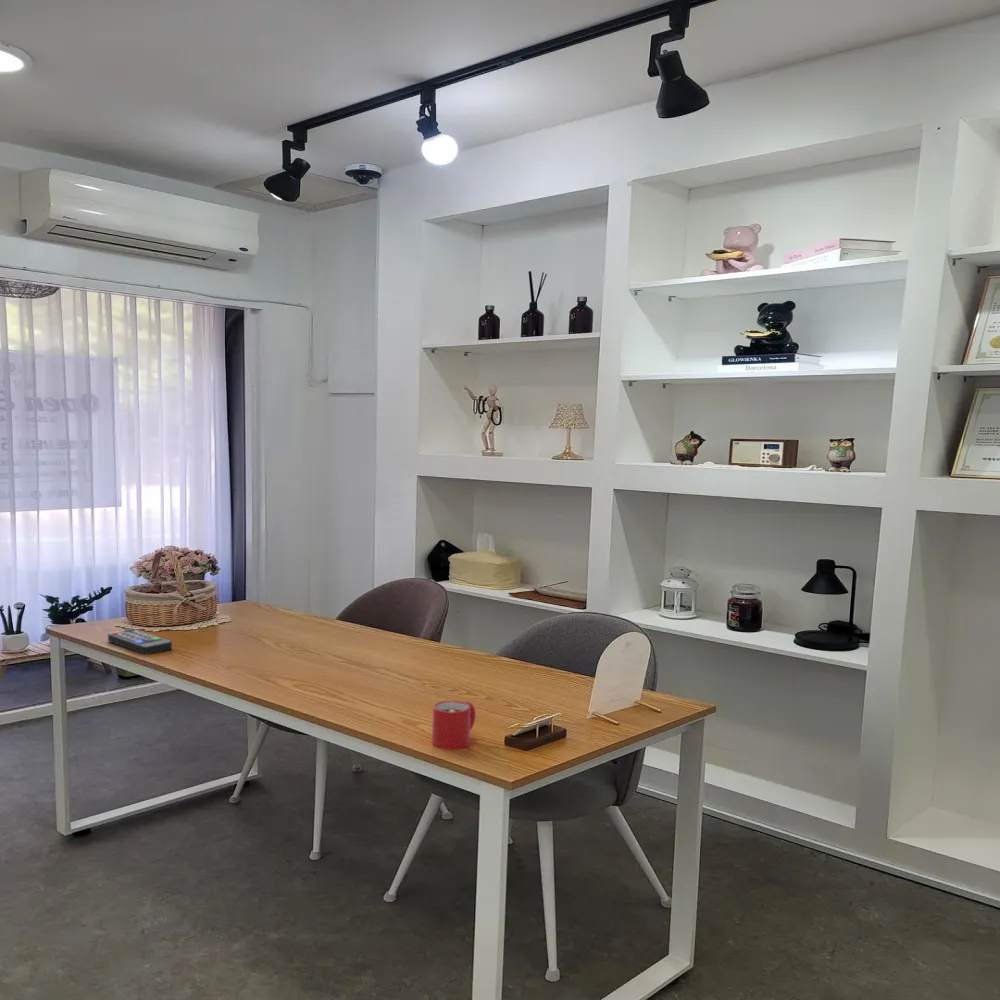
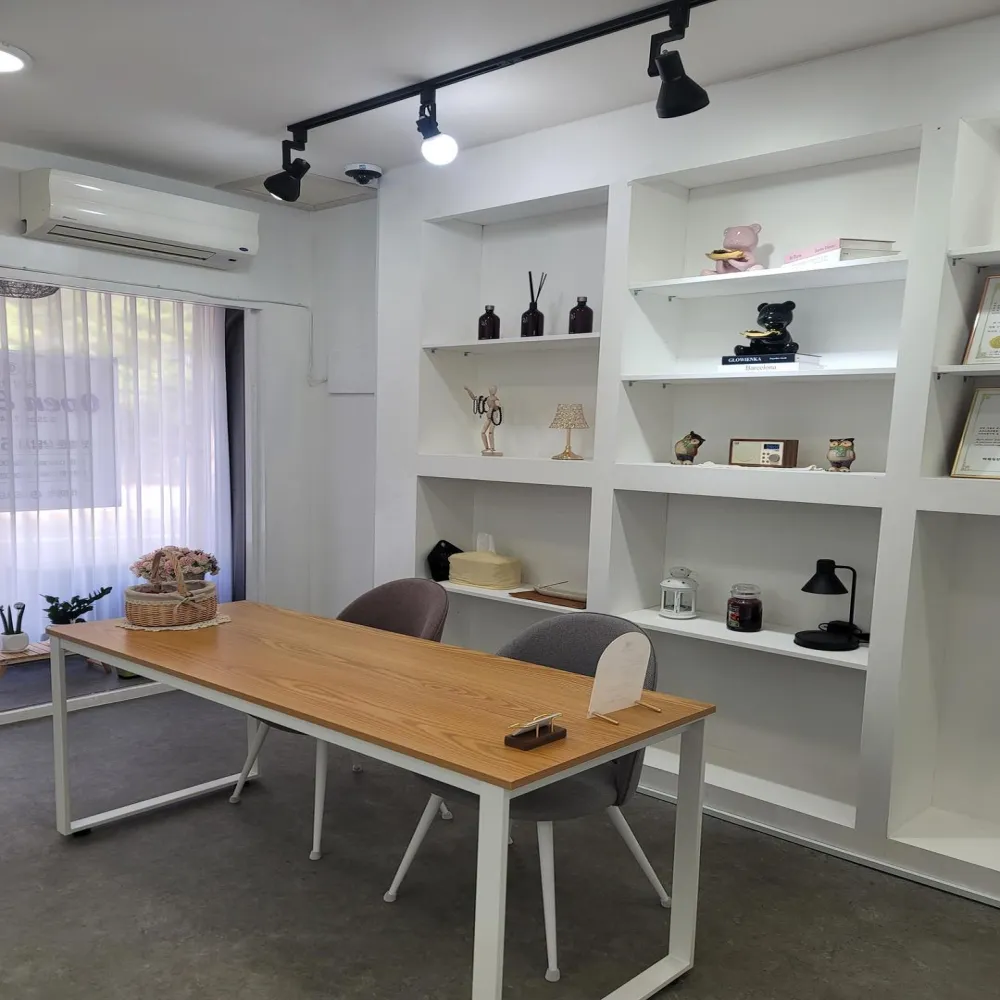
- remote control (139, 640)
- mug (457, 721)
